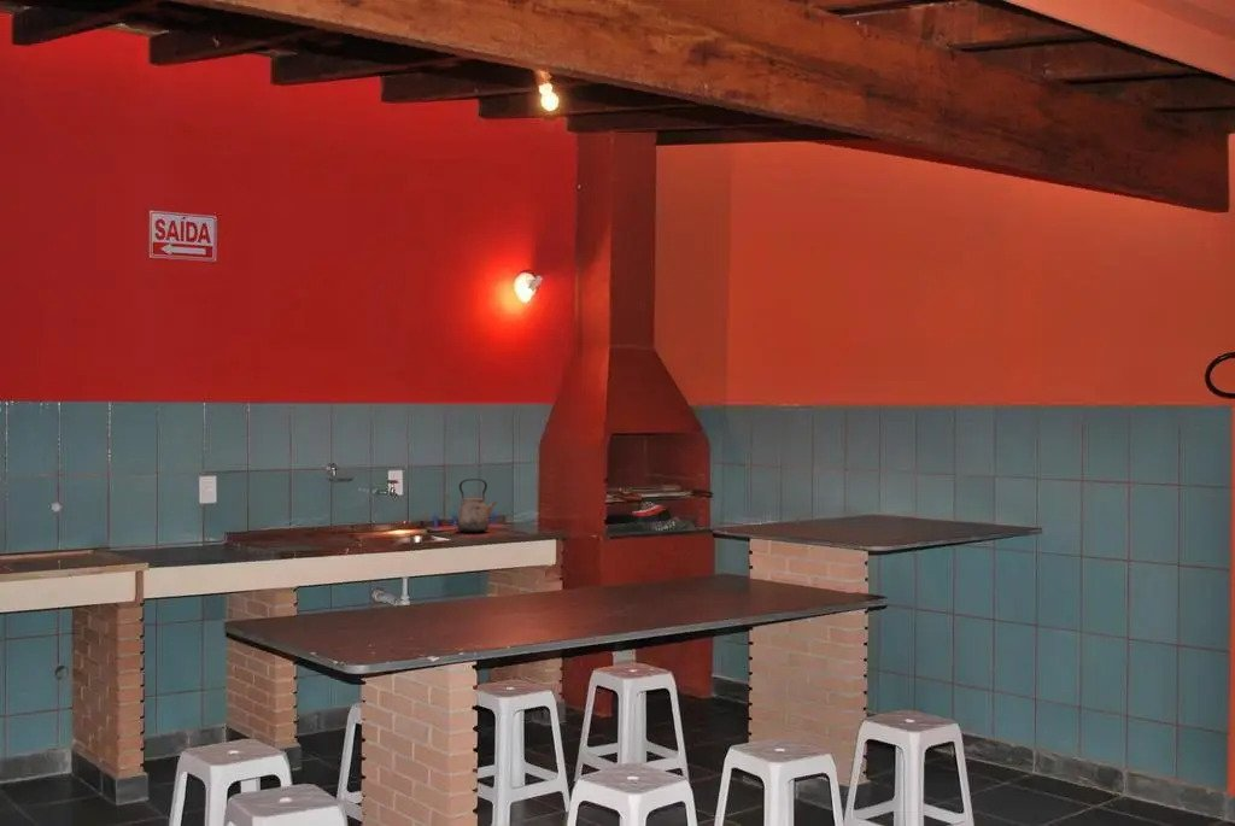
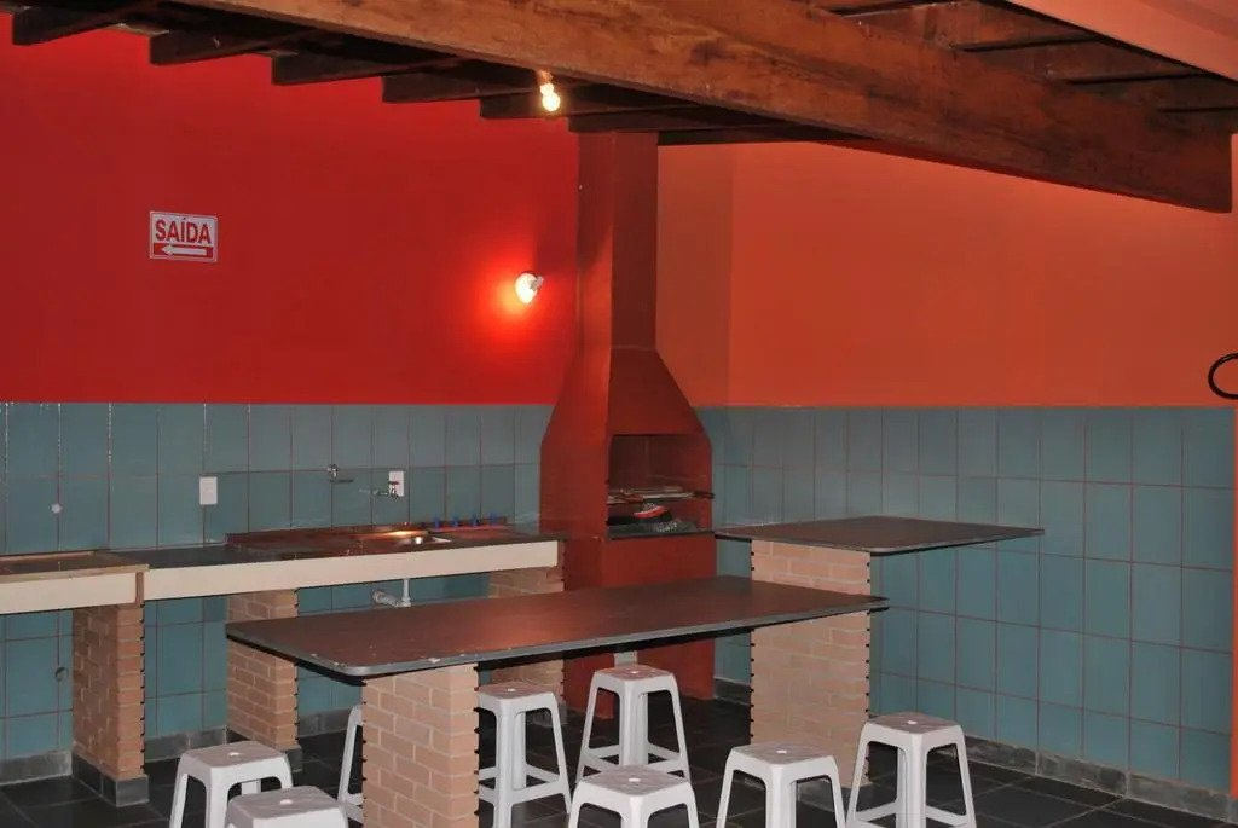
- kettle (478, 505)
